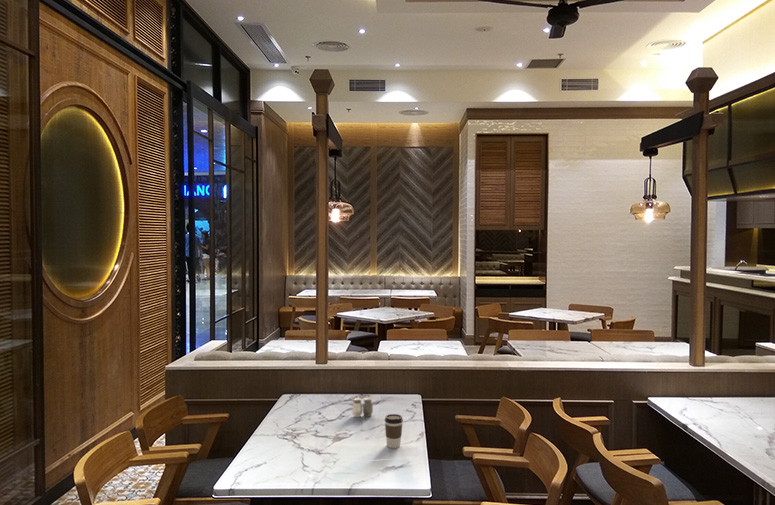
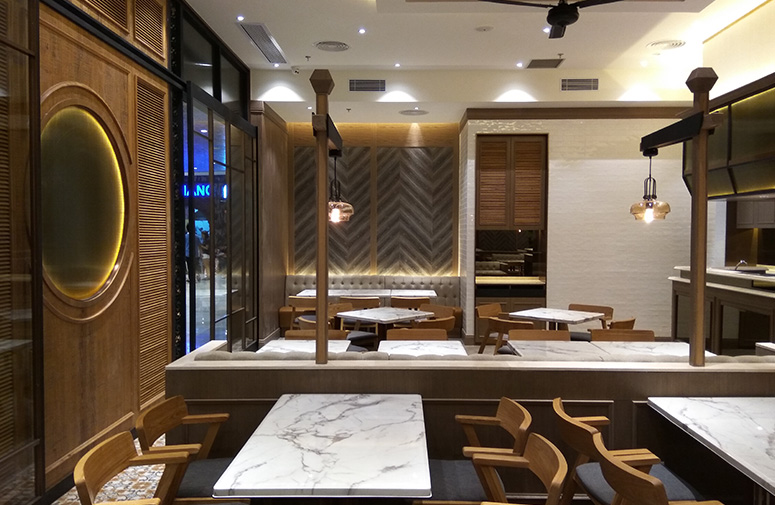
- salt and pepper shaker (363, 407)
- coffee cup (393, 431)
